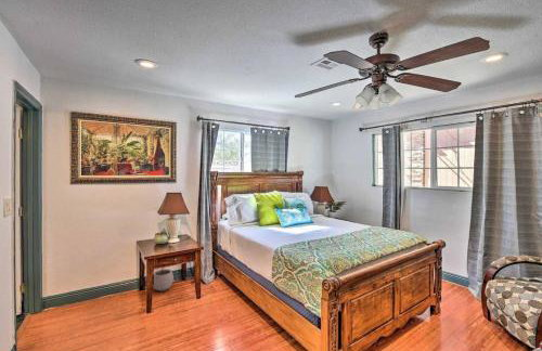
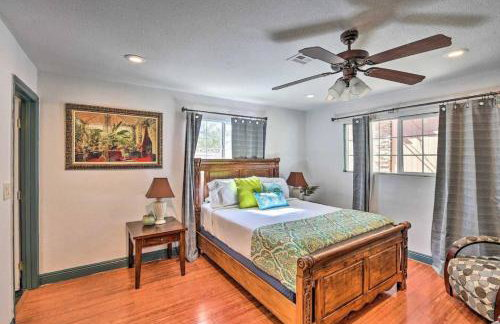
- plant pot (162, 276)
